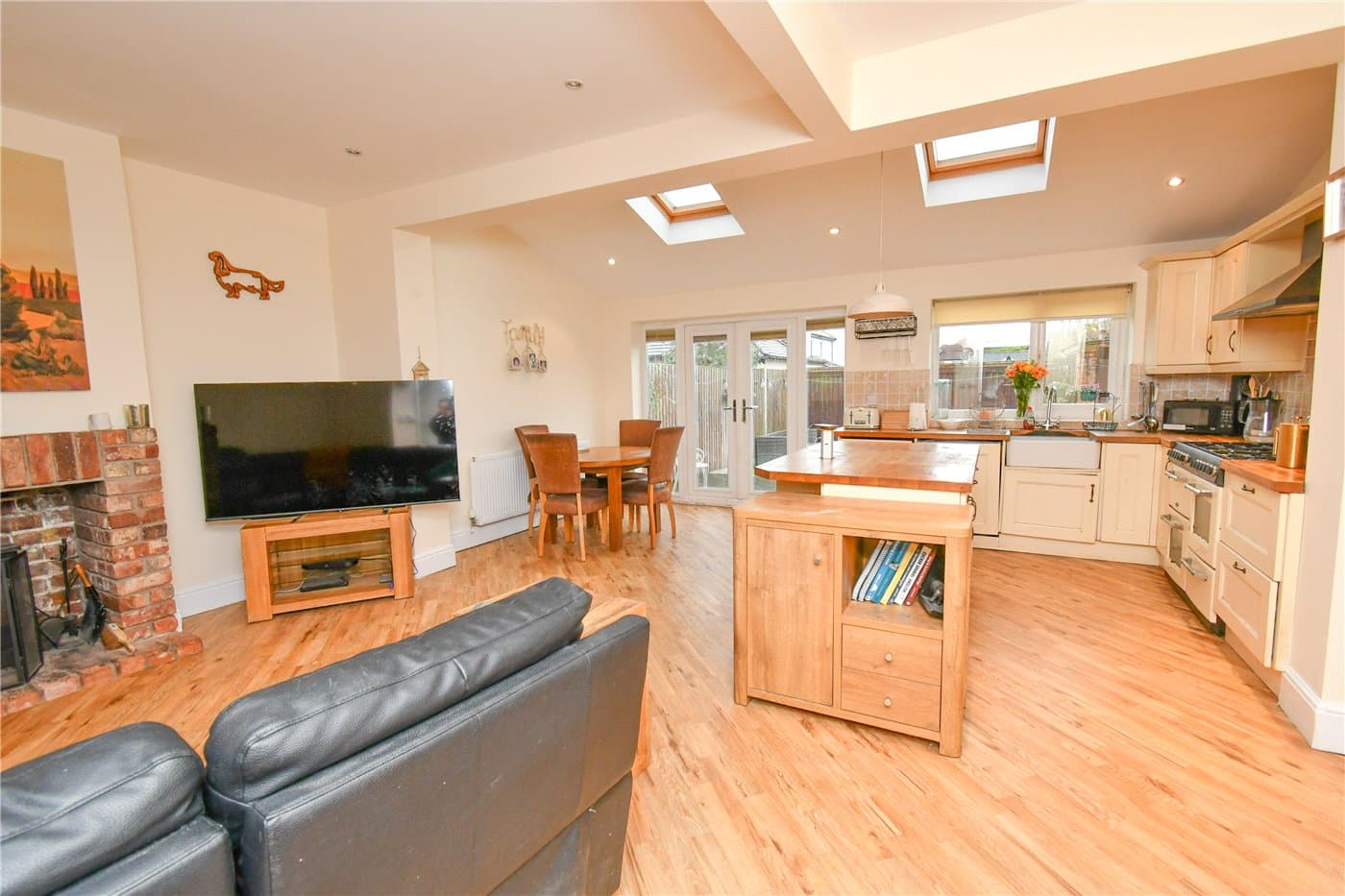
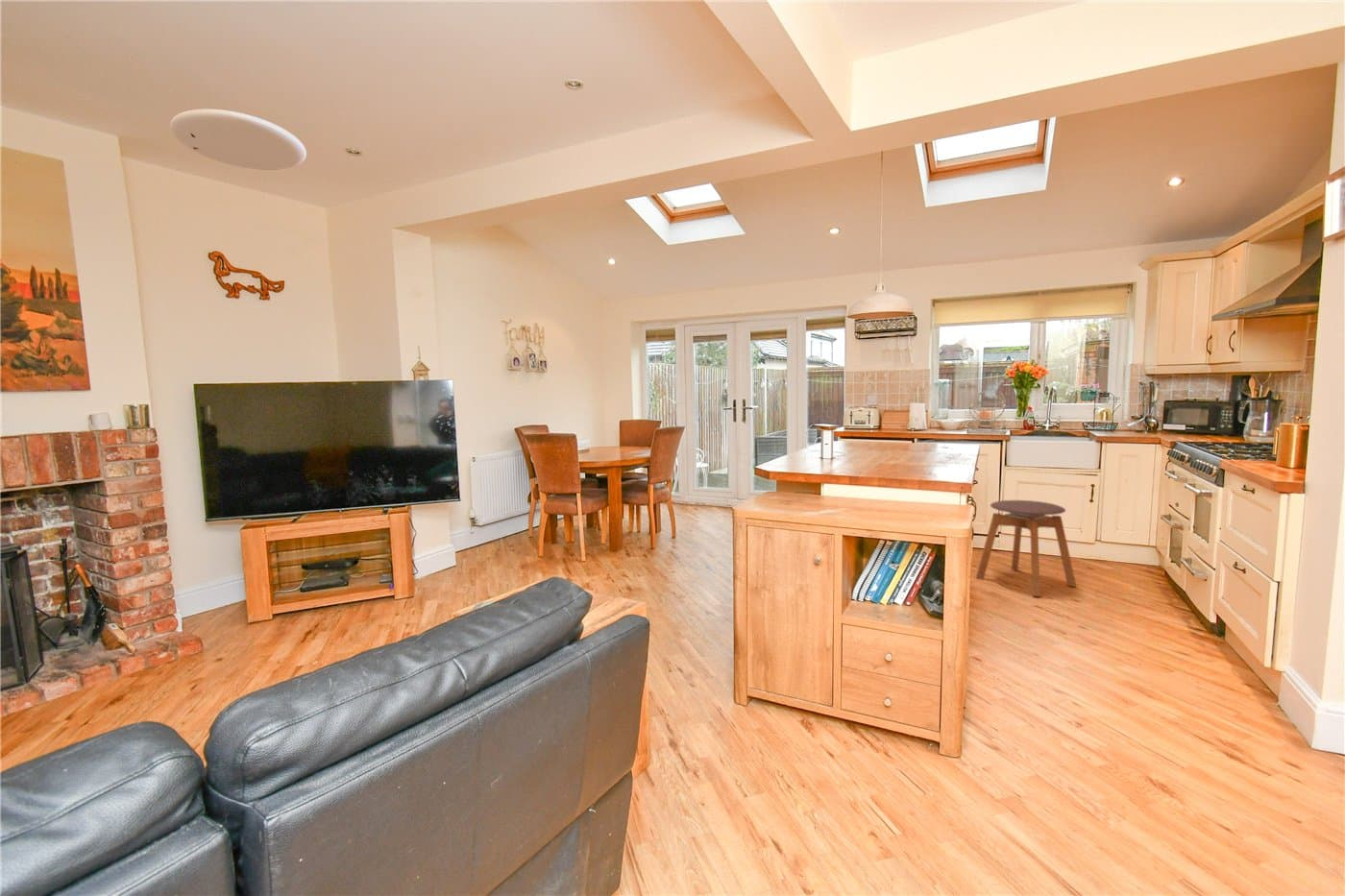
+ stool (1020, 541)
+ ceiling light (242, 142)
